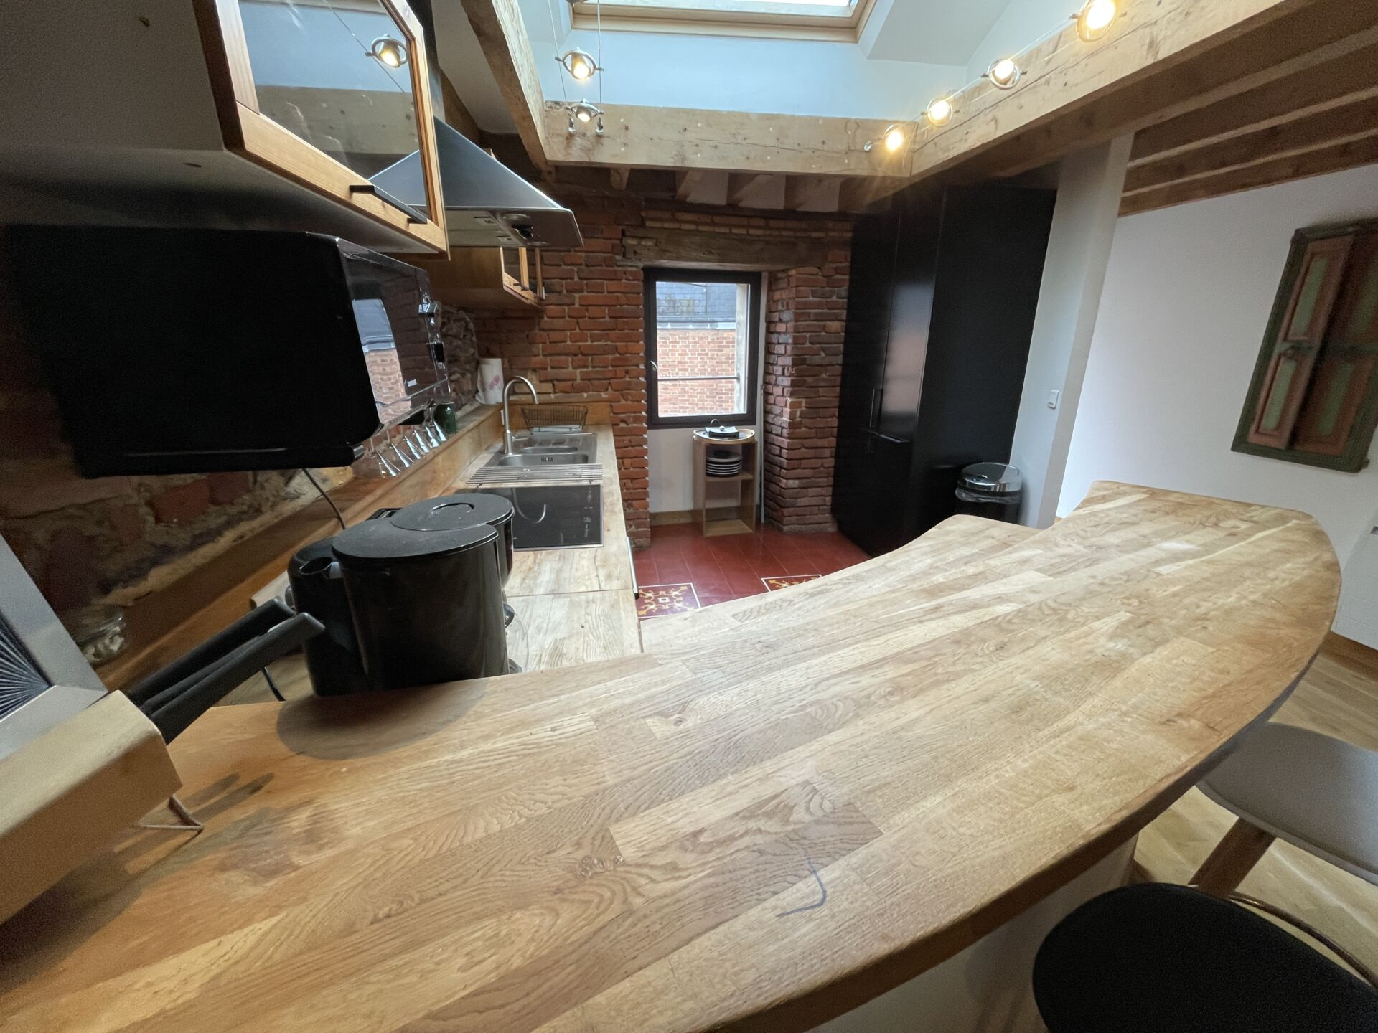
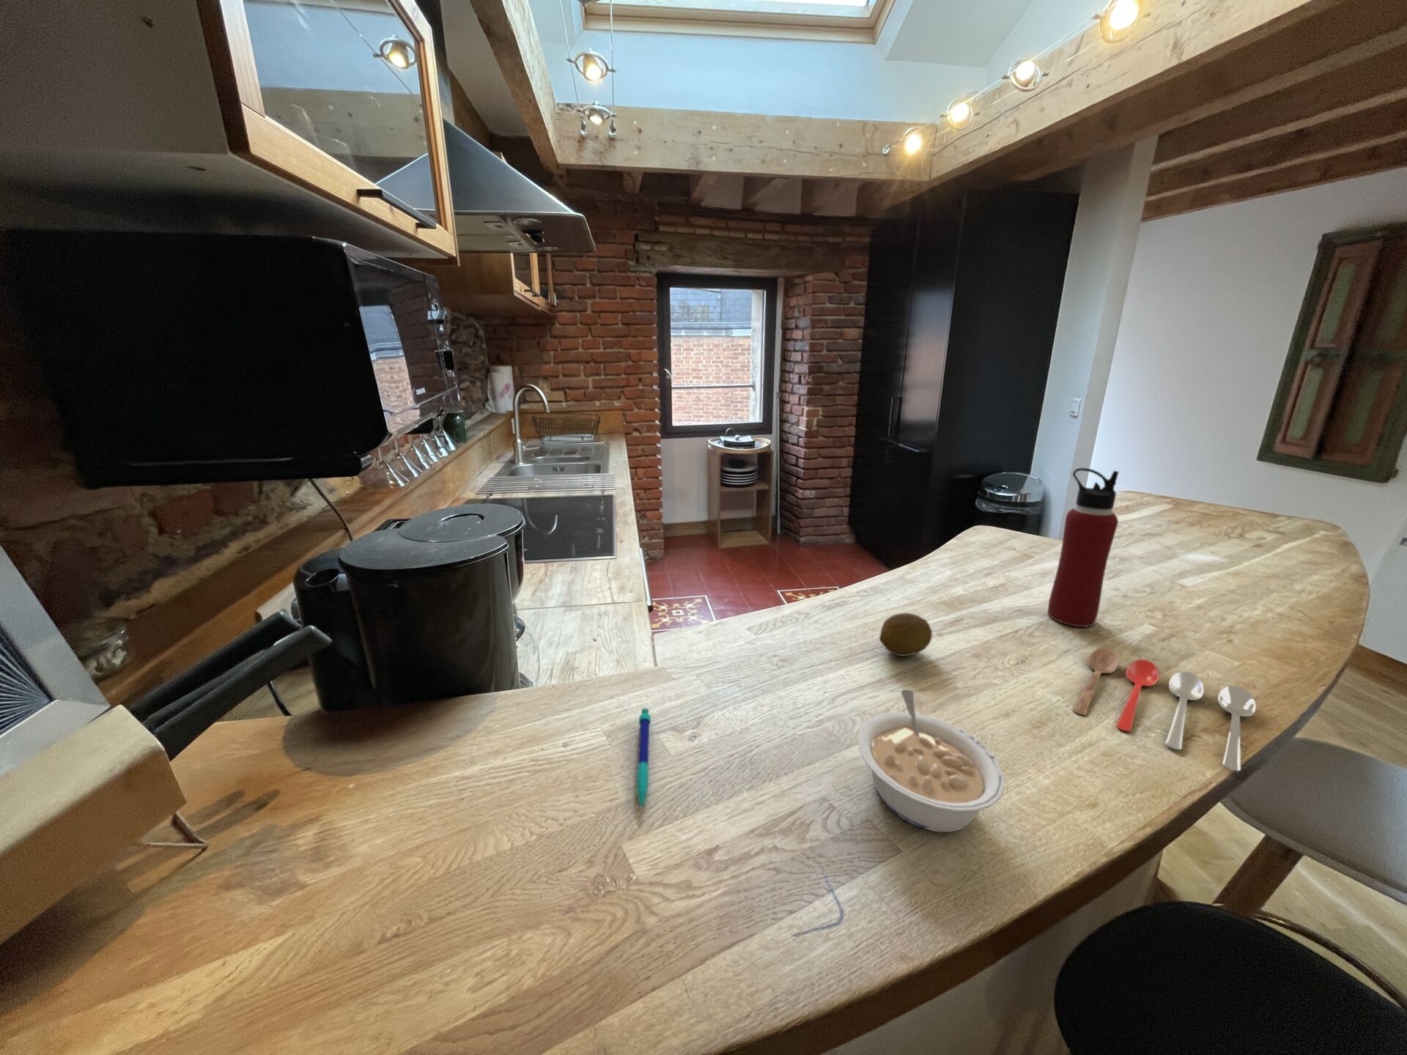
+ water bottle (1086, 546)
+ cooking utensil (1171, 692)
+ legume (921, 767)
+ fruit (904, 635)
+ pen (641, 754)
